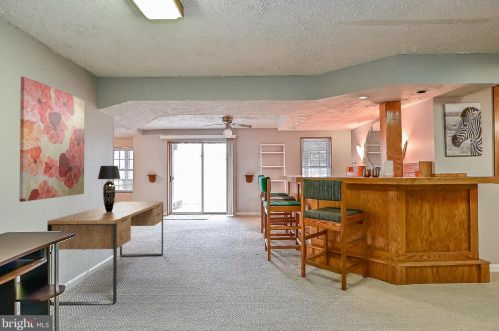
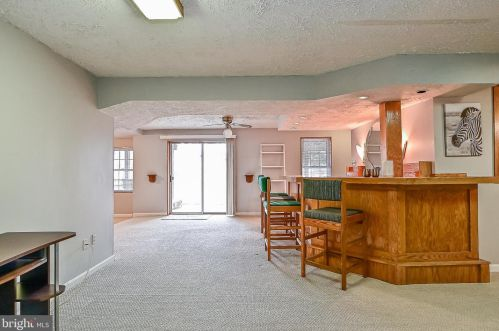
- desk (118, 241)
- wall art (56, 143)
- table lamp (109, 188)
